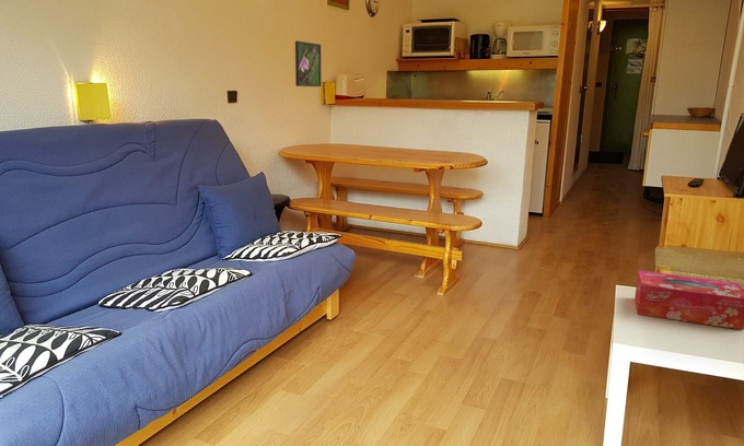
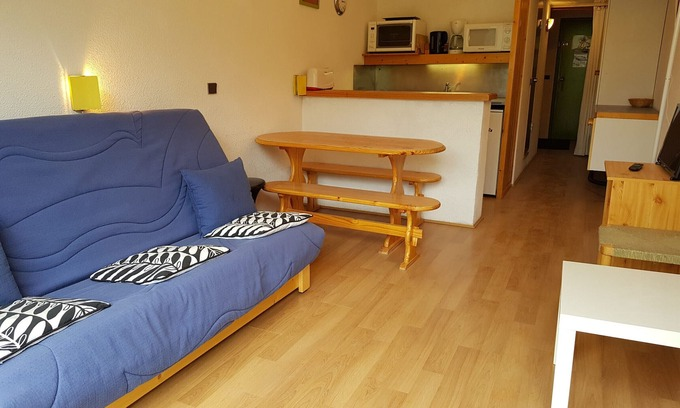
- tissue box (687, 297)
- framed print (309, 64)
